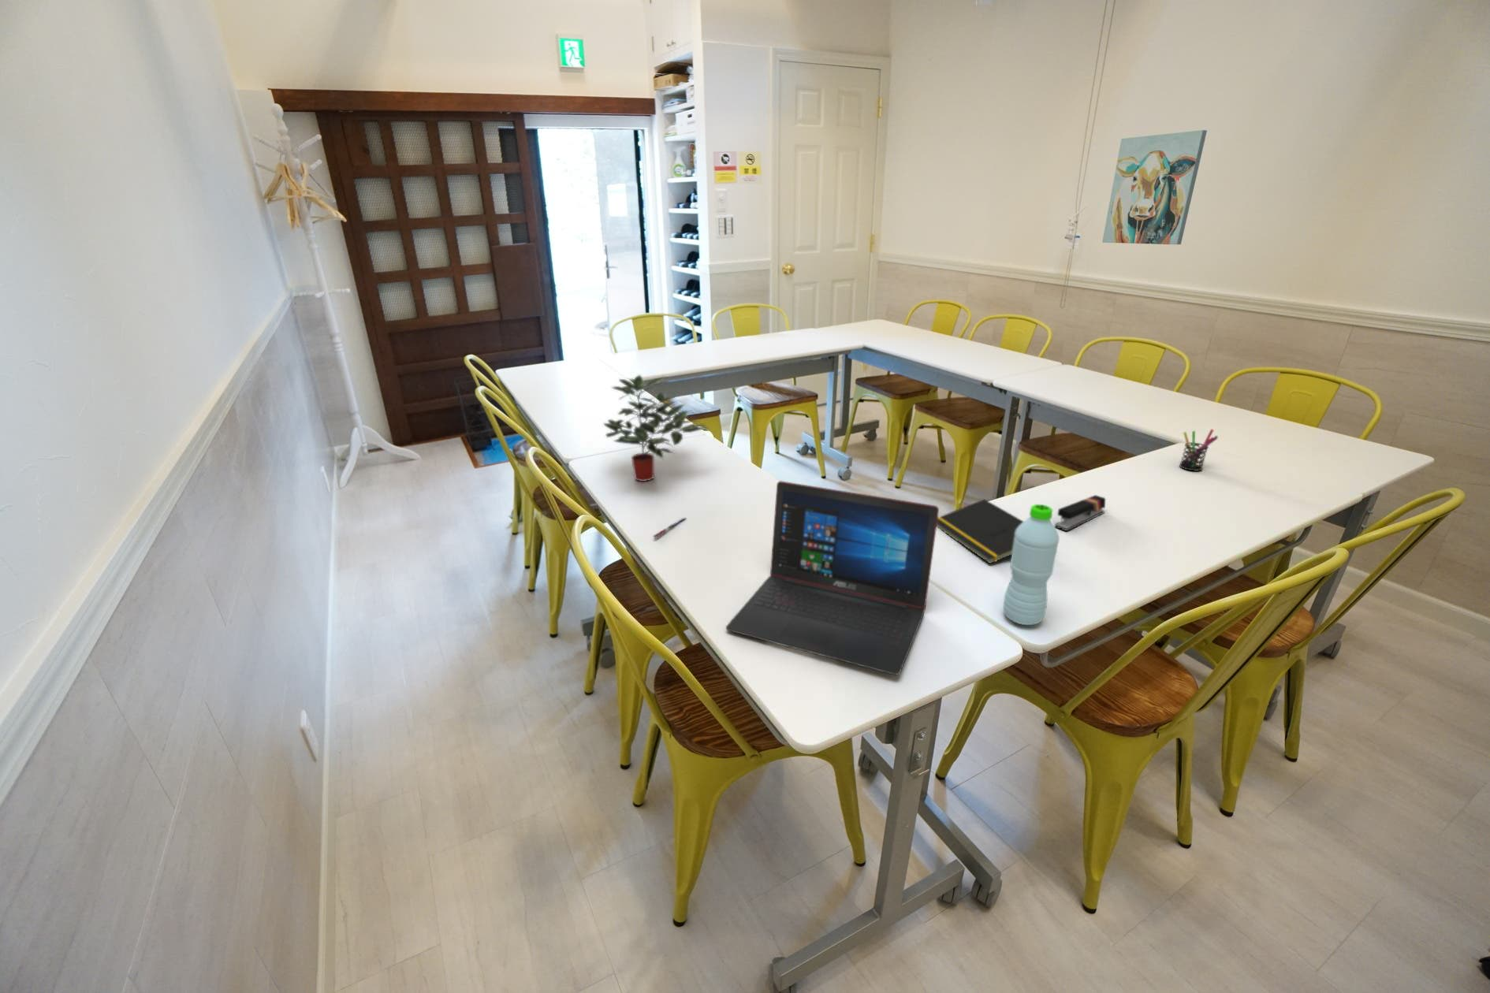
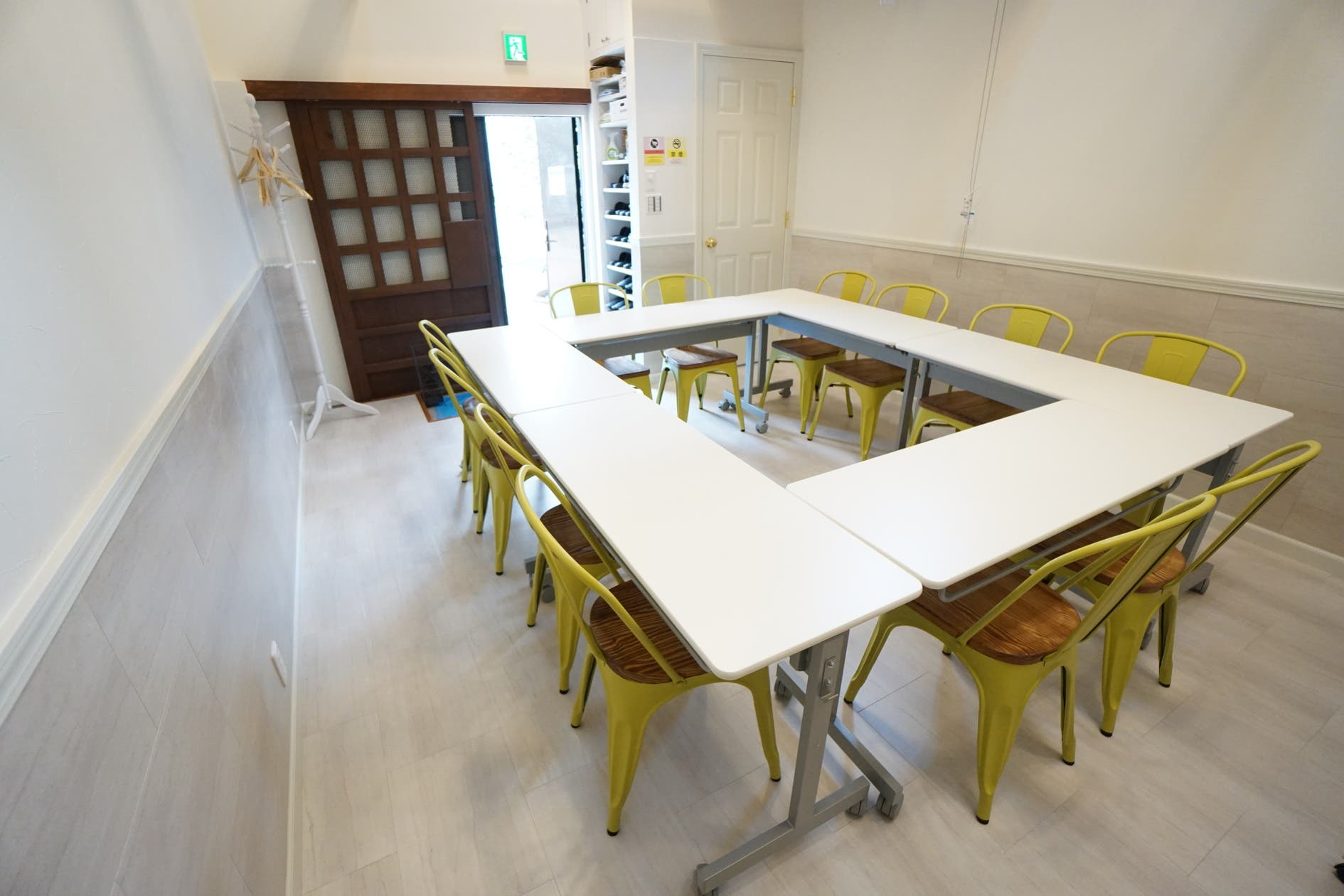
- laptop (831, 569)
- water bottle (1031, 565)
- pen (670, 526)
- pen holder (1195, 448)
- notepad (987, 529)
- stapler (1082, 511)
- wall art (1151, 190)
- potted plant (656, 430)
